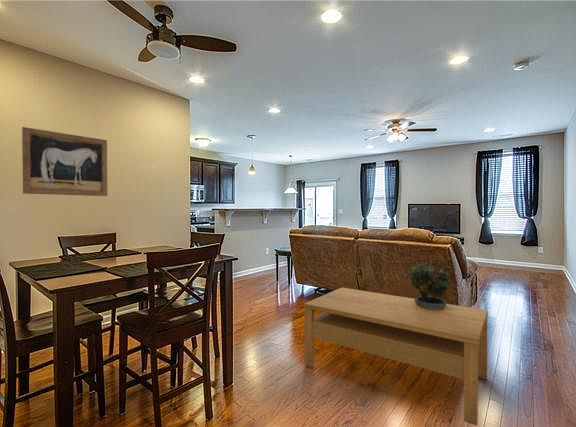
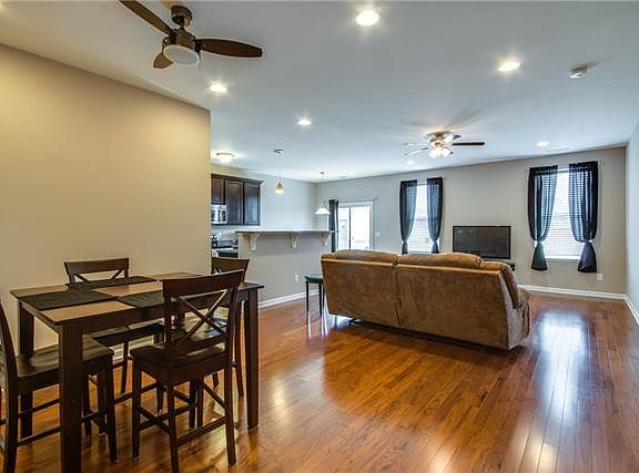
- potted plant (428, 283)
- wall art (68, 164)
- coffee table (392, 339)
